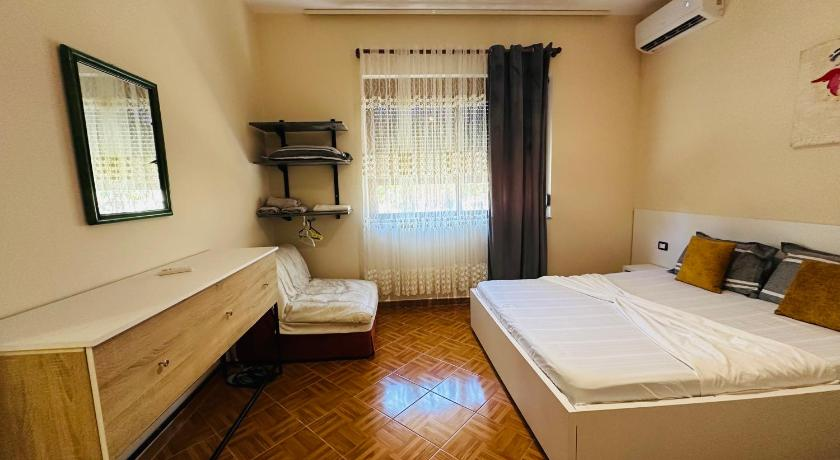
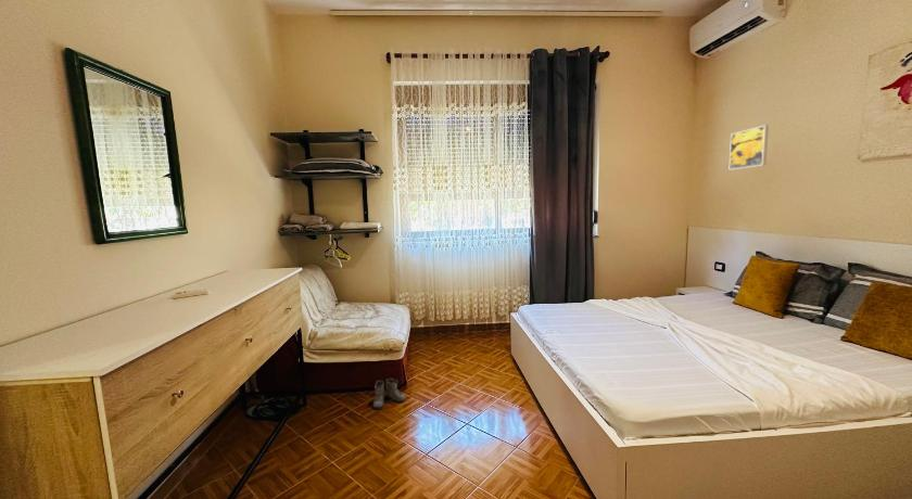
+ boots (385, 392)
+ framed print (747, 149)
